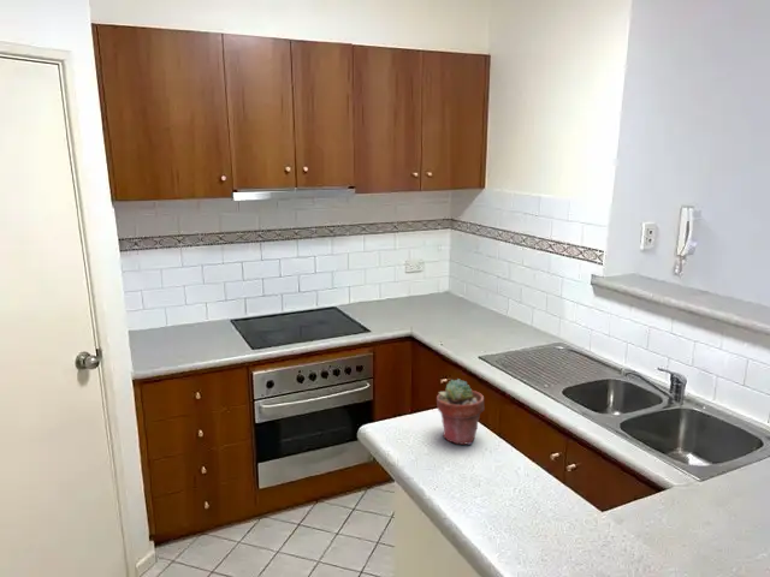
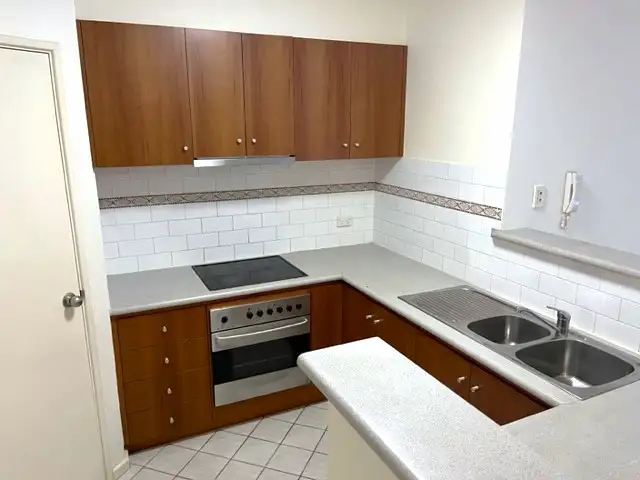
- potted succulent (460, 409)
